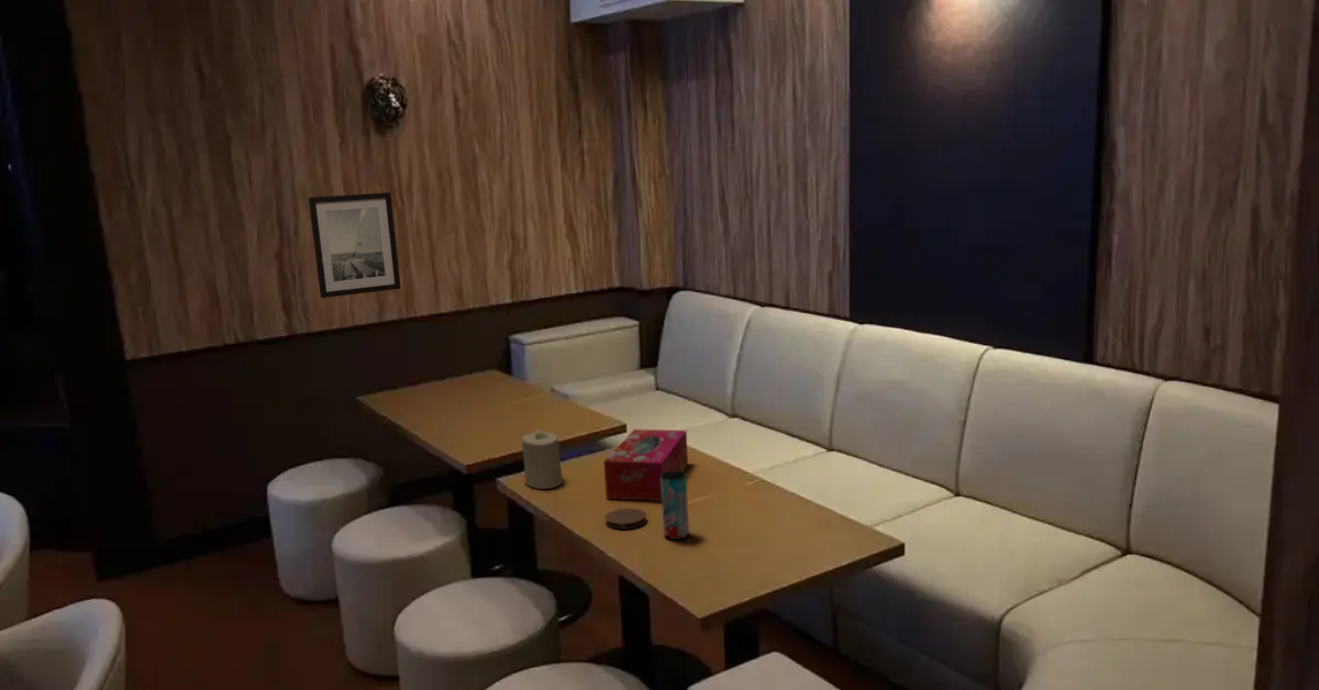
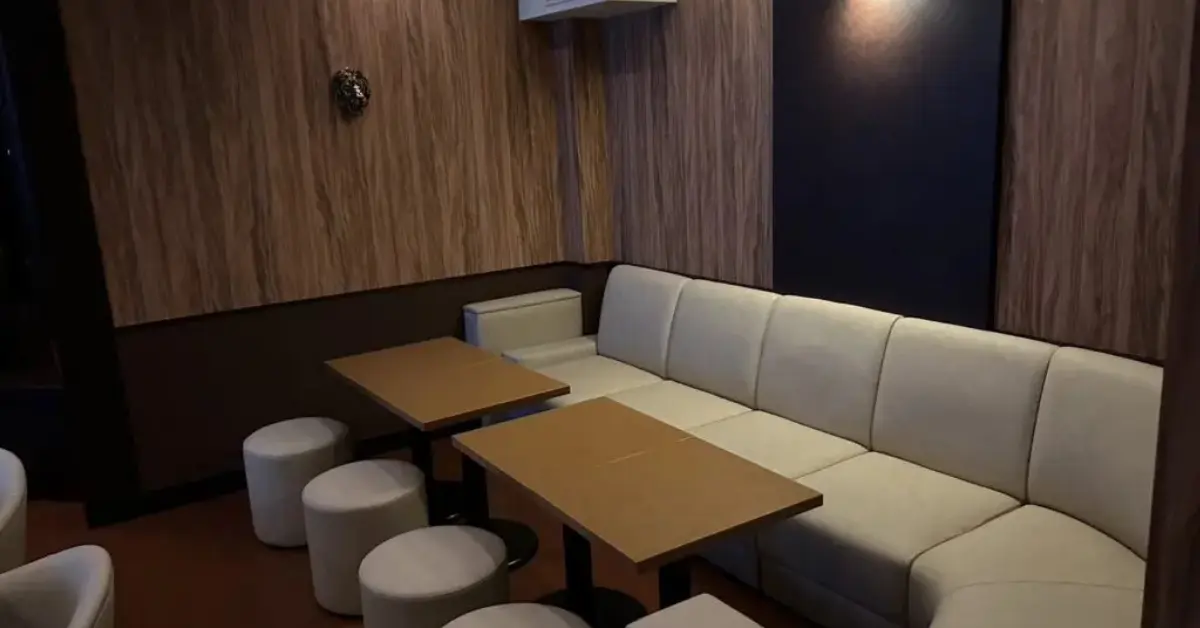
- tissue box (647, 463)
- candle (542, 455)
- wall art (355, 244)
- coaster (625, 518)
- beverage can (675, 504)
